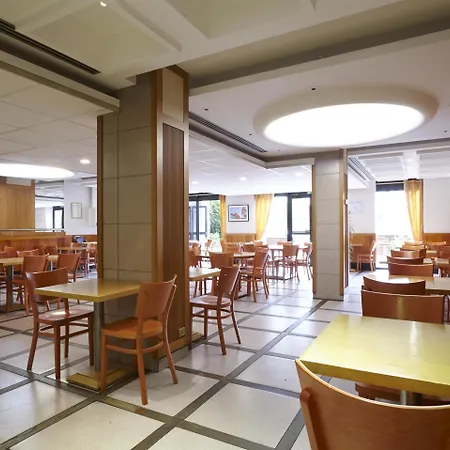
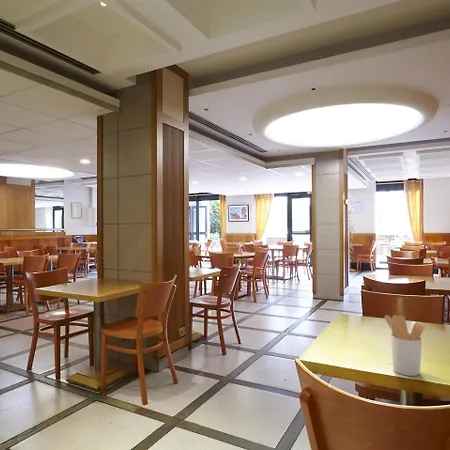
+ utensil holder (402, 342)
